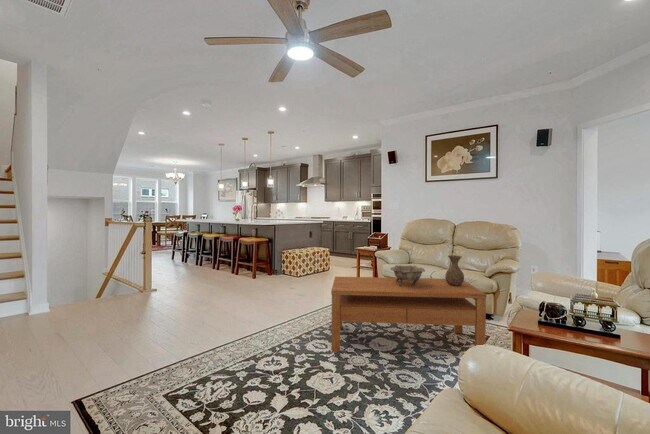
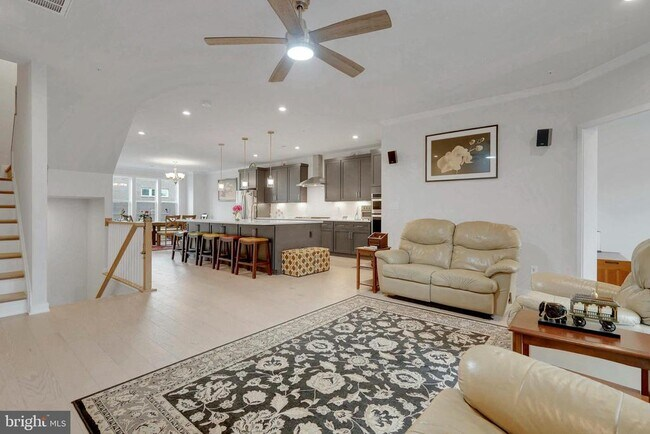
- coffee table (401, 312)
- decorative bowl (407, 275)
- vase (454, 270)
